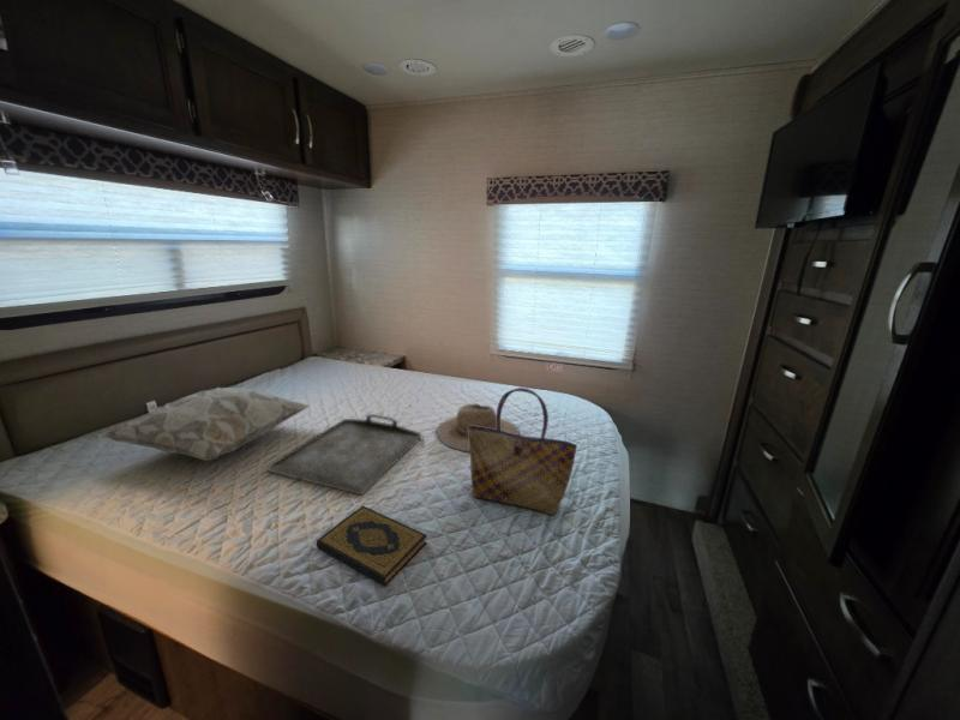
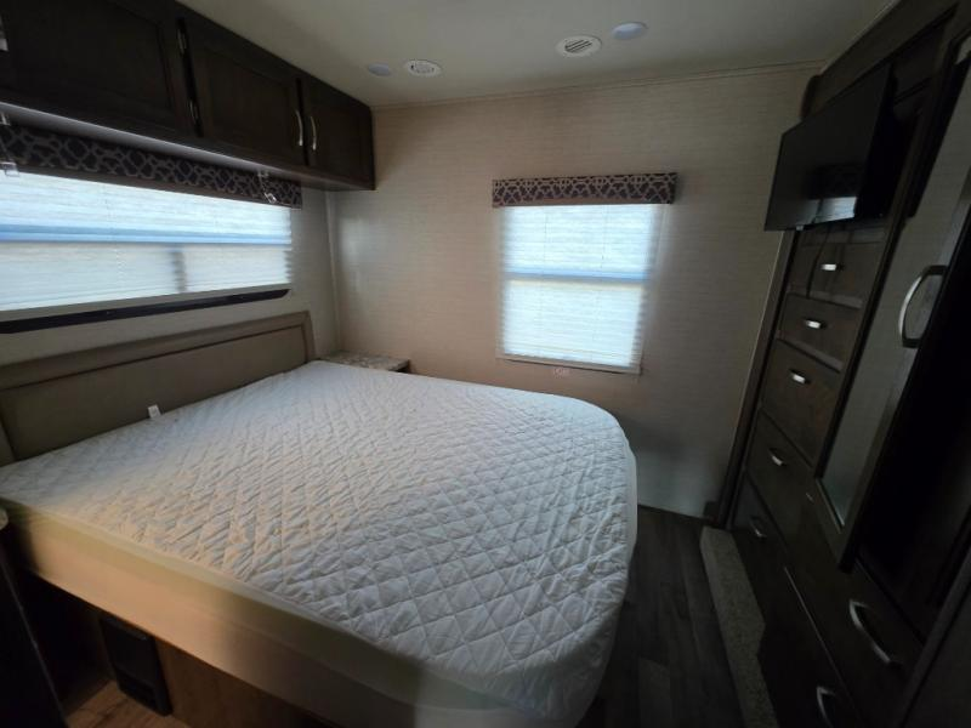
- serving tray (352, 444)
- hardback book (372, 541)
- tote bag (518, 446)
- decorative pillow (217, 419)
- straw hat (479, 420)
